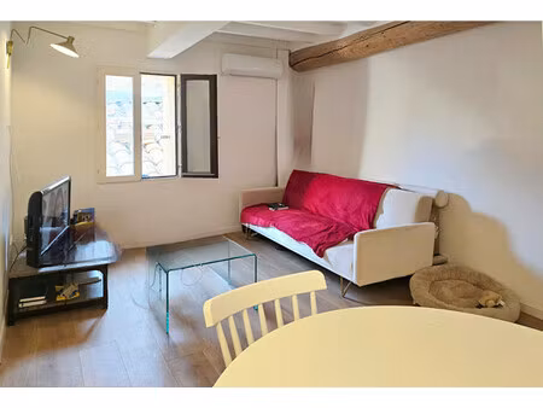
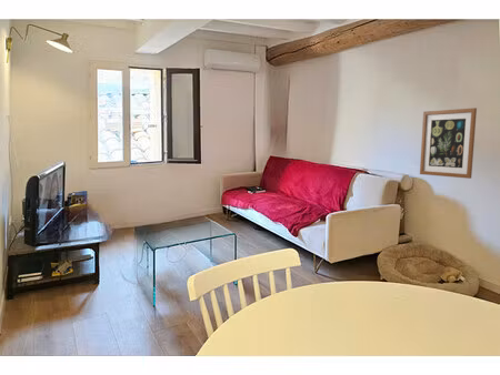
+ wall art (446, 143)
